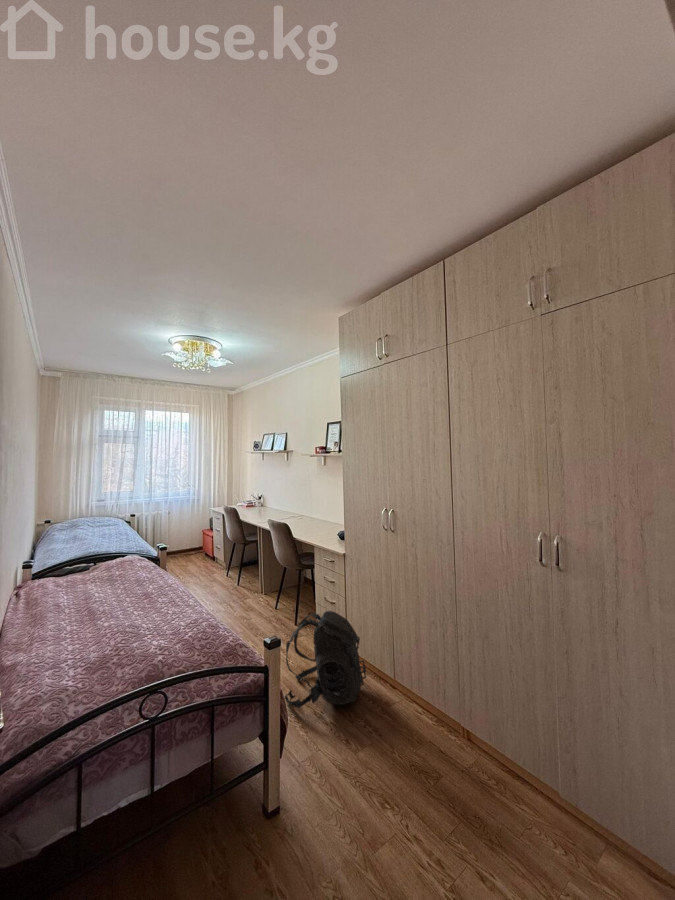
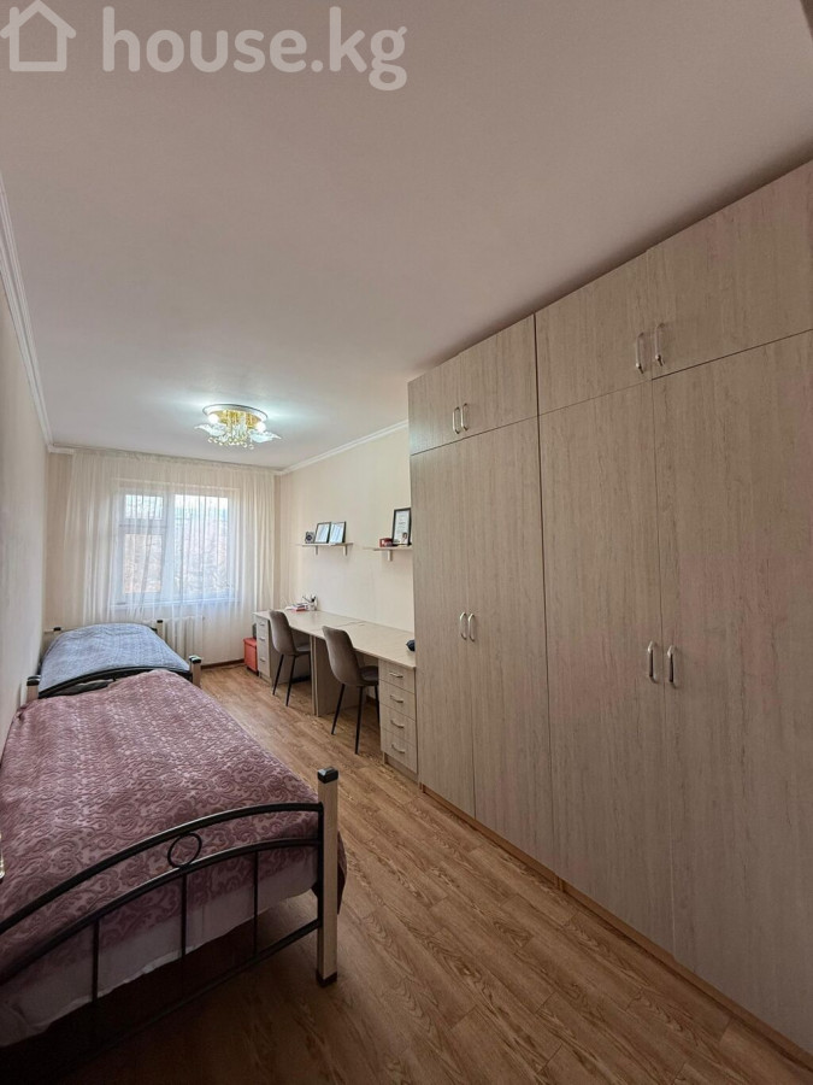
- backpack (327, 653)
